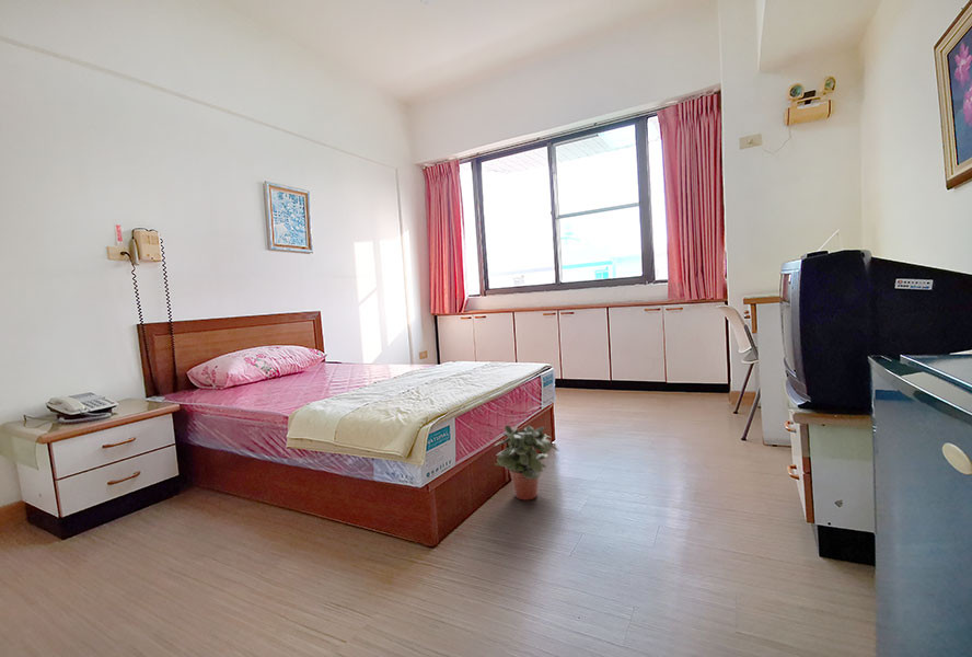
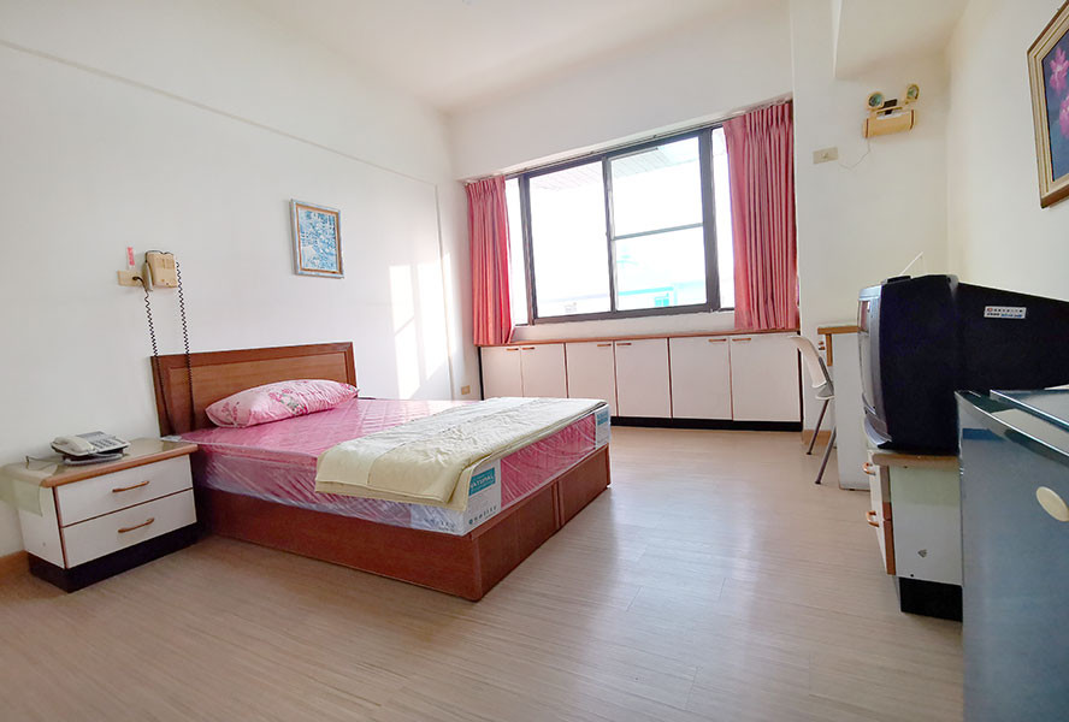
- potted plant (523, 459)
